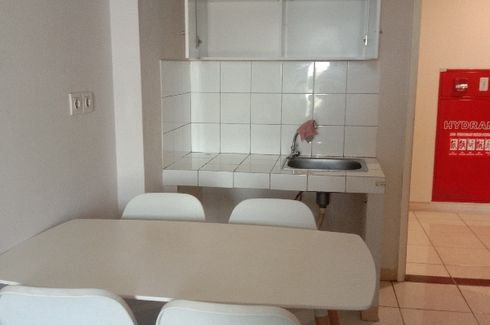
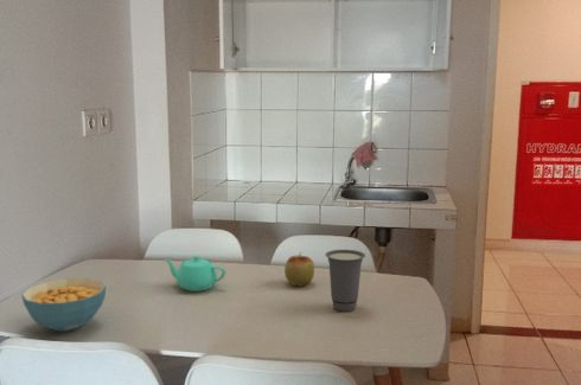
+ apple (299, 268)
+ cereal bowl (65, 308)
+ cup (344, 281)
+ teapot (194, 271)
